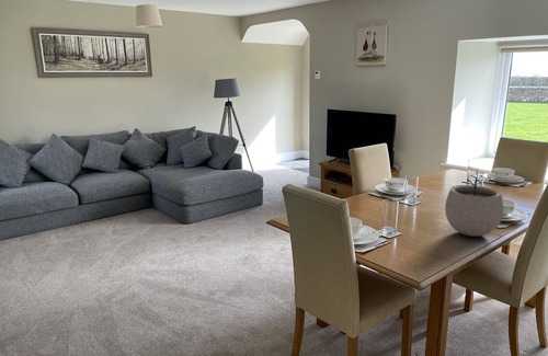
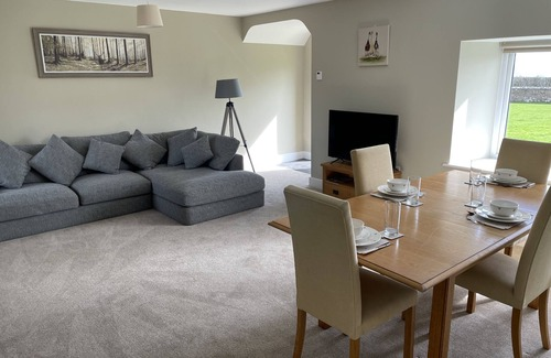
- plant pot (473, 203)
